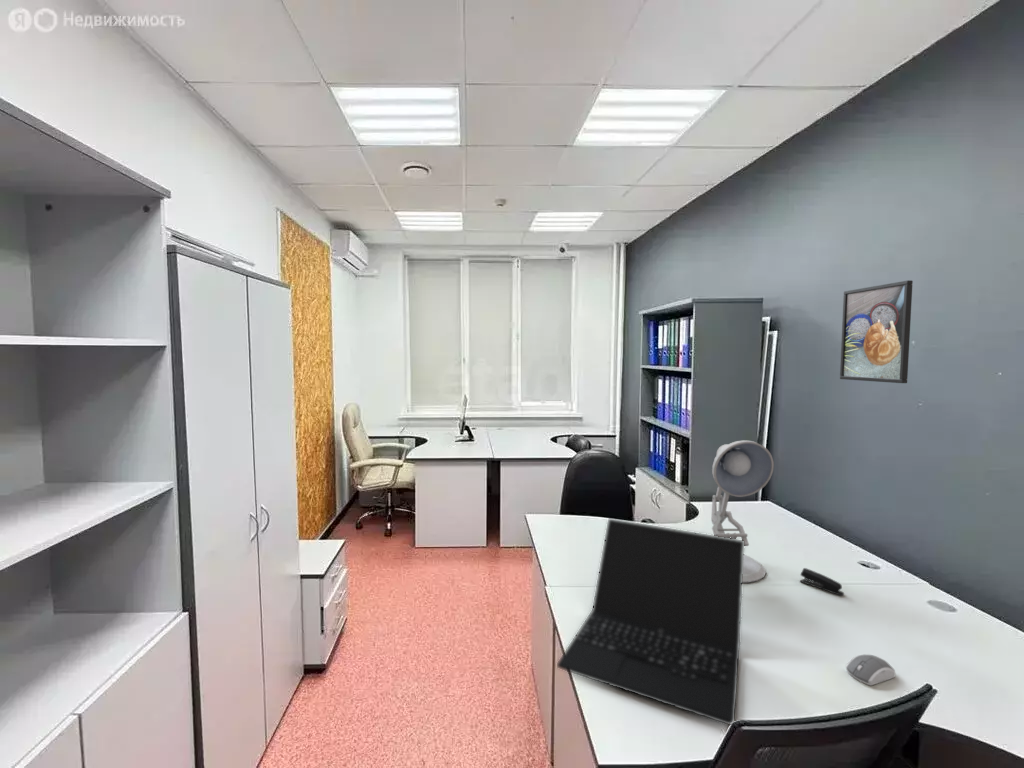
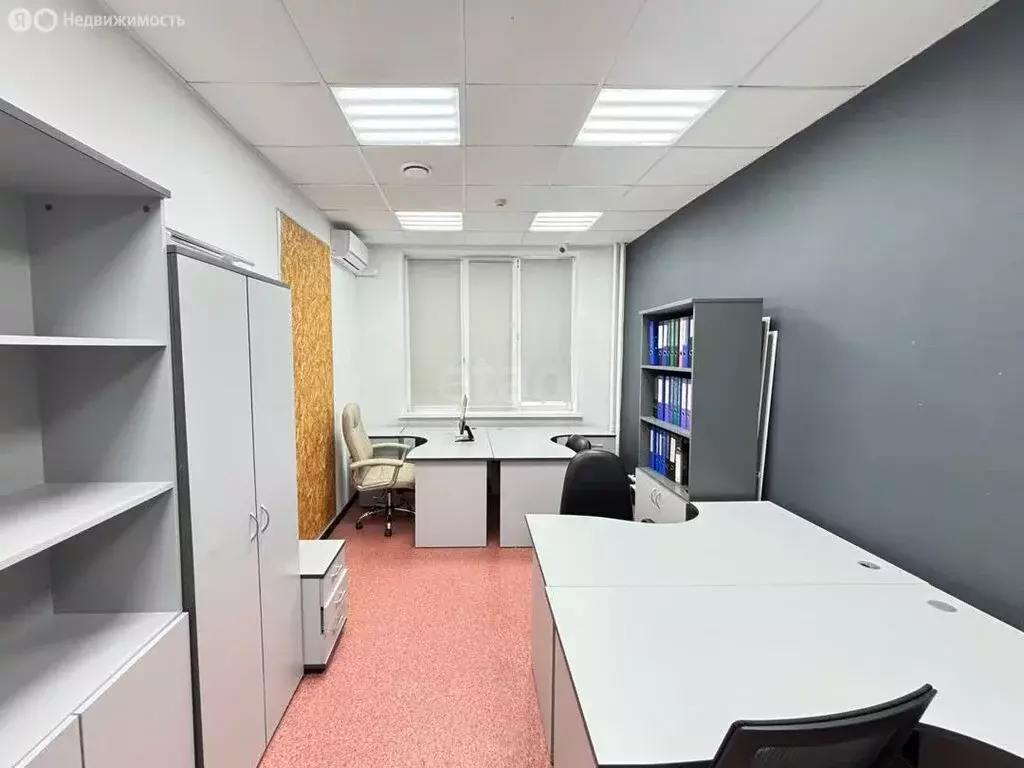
- stapler (821, 580)
- desk lamp (727, 501)
- laptop (657, 600)
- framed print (873, 334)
- computer mouse (871, 665)
